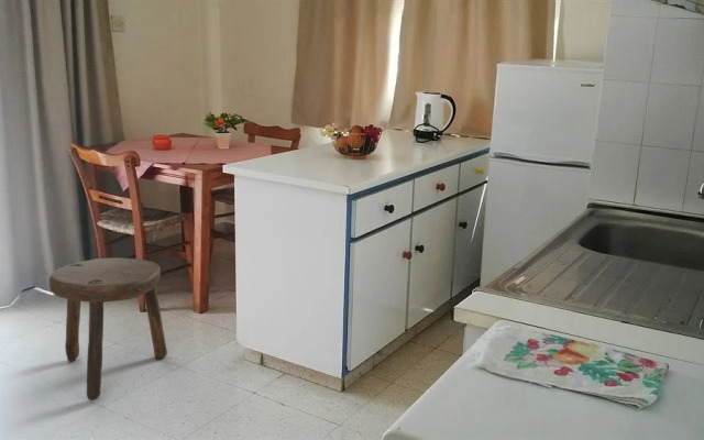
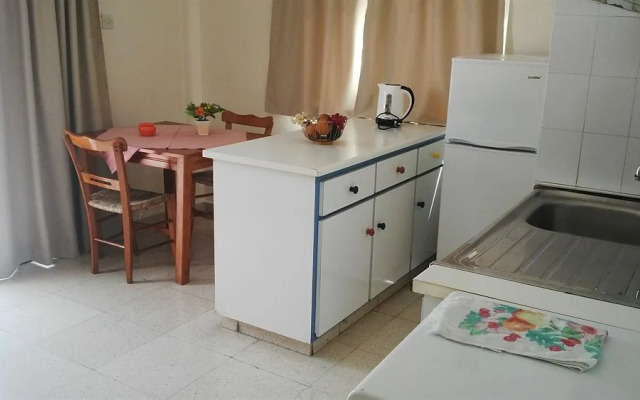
- stool (102, 323)
